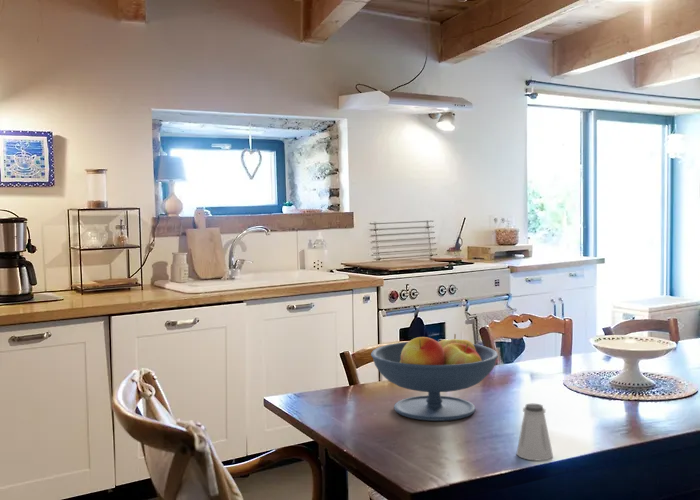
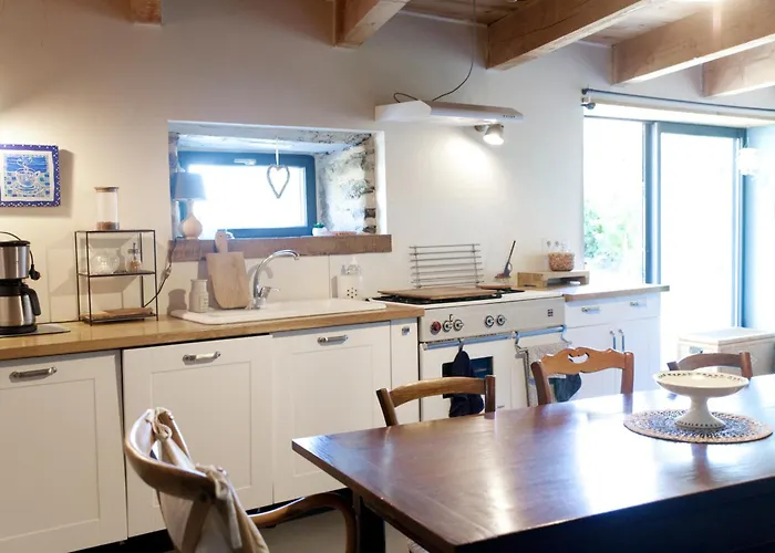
- saltshaker (534, 430)
- fruit bowl (433, 370)
